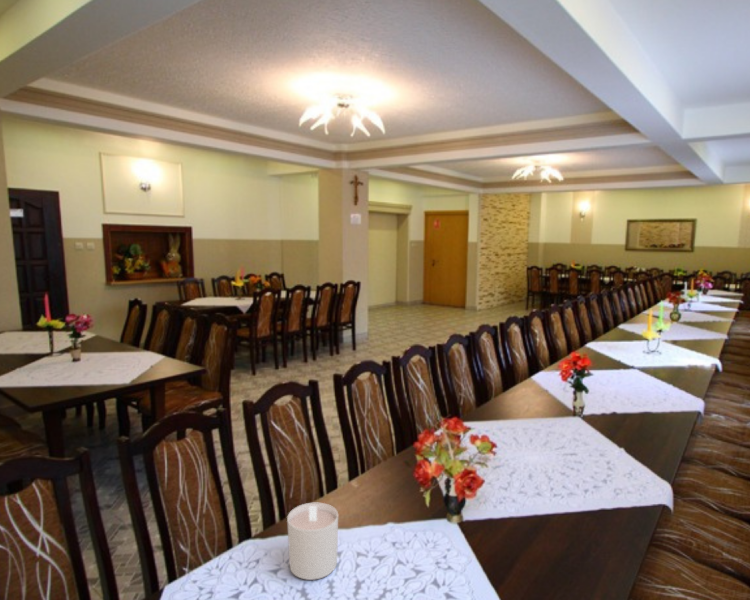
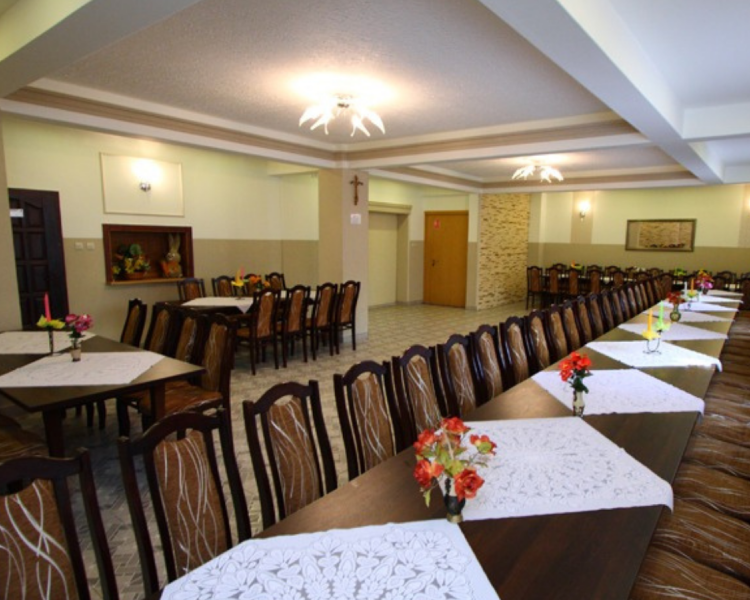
- candle (313, 535)
